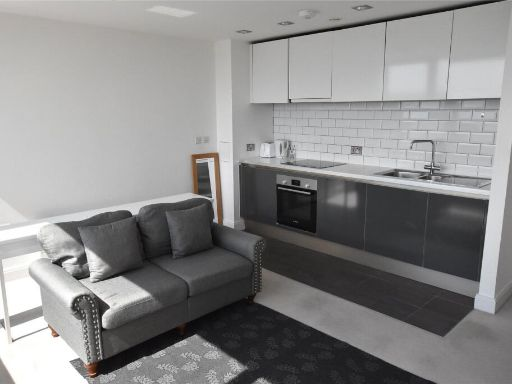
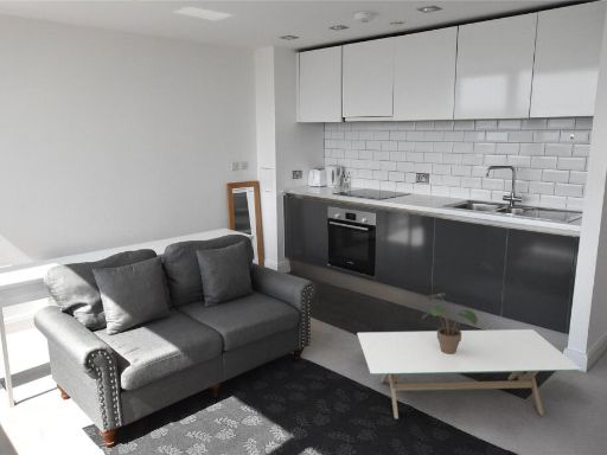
+ potted plant (448, 325)
+ coffee table (458, 372)
